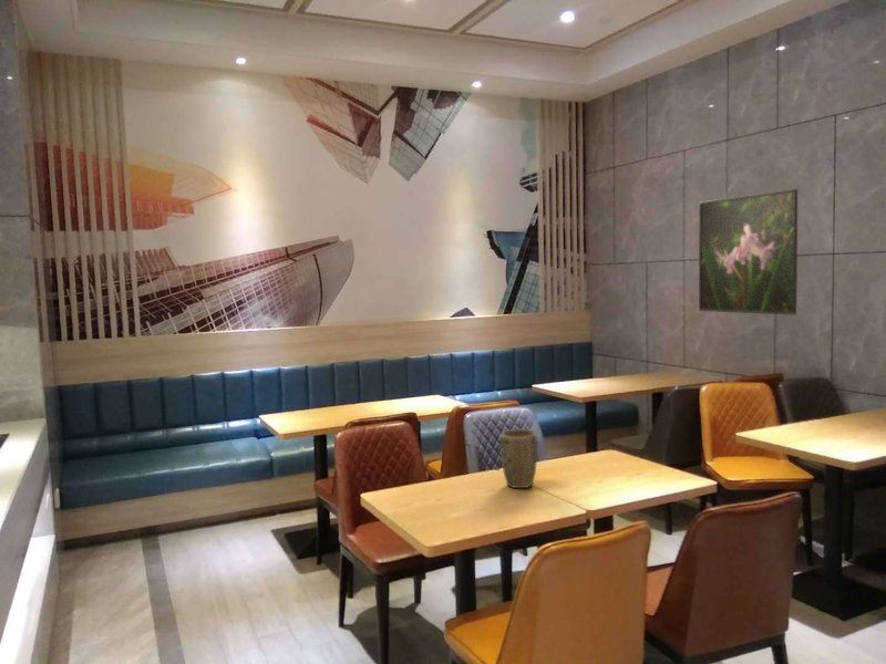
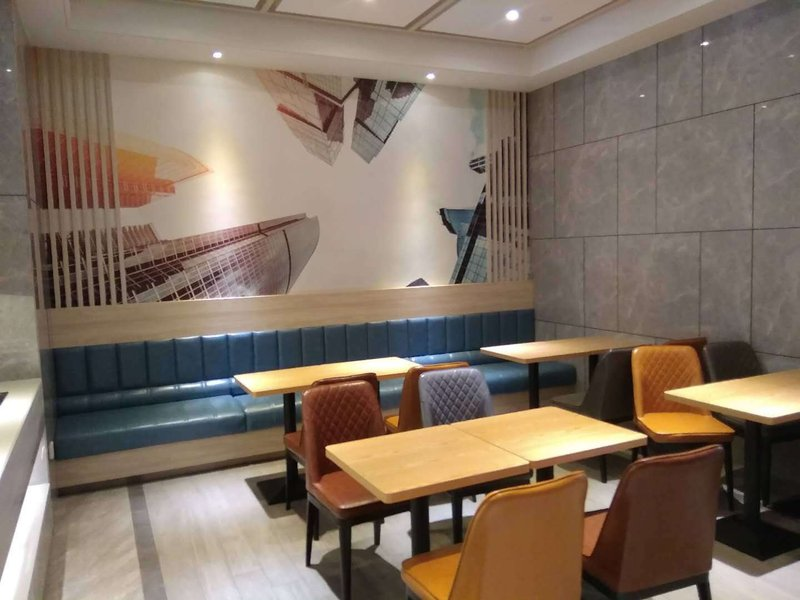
- plant pot (518, 458)
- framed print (744, 255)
